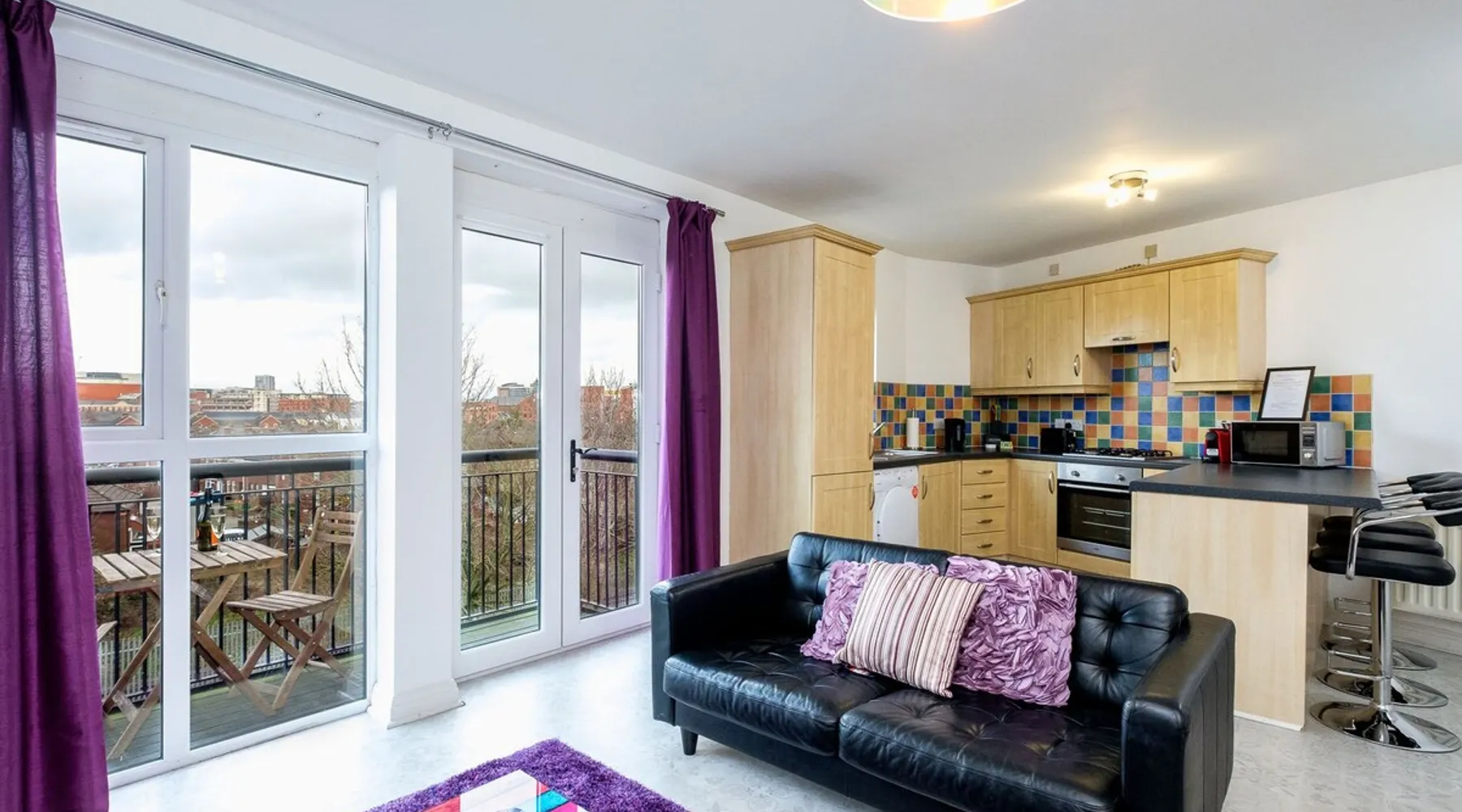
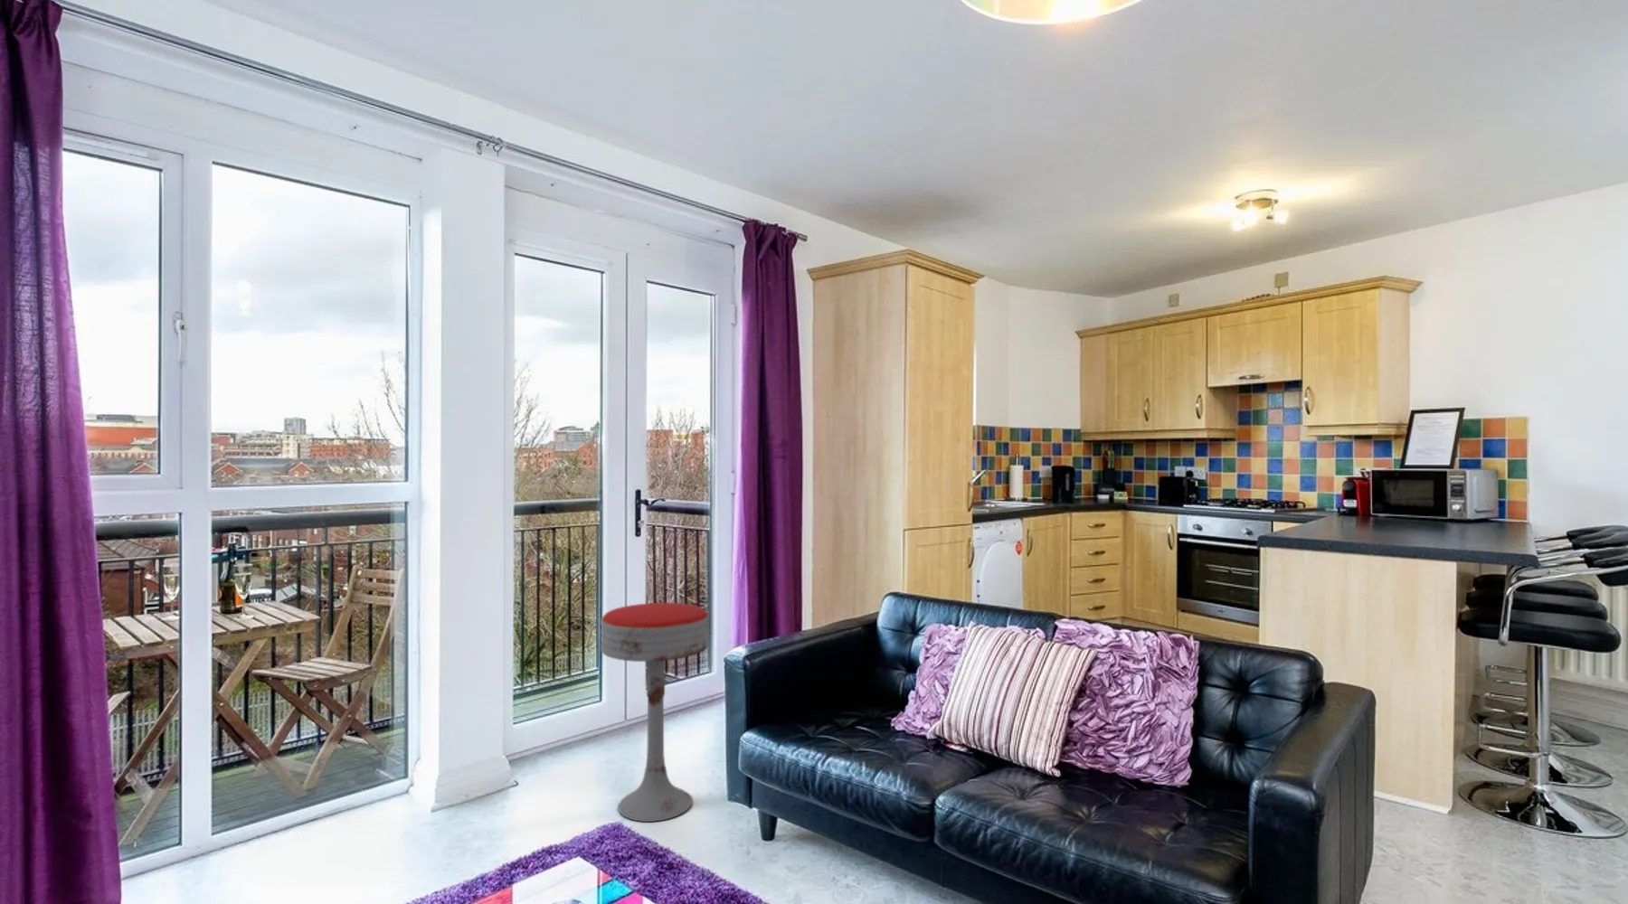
+ bar stool (655, 706)
